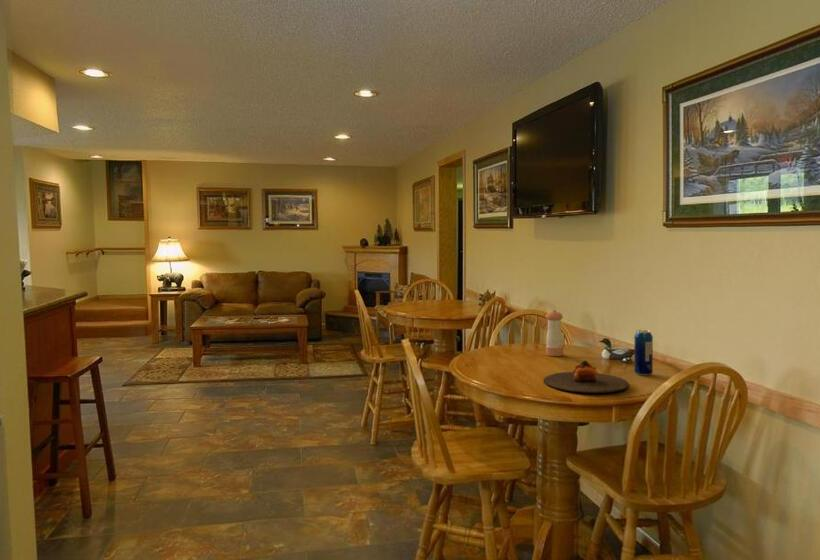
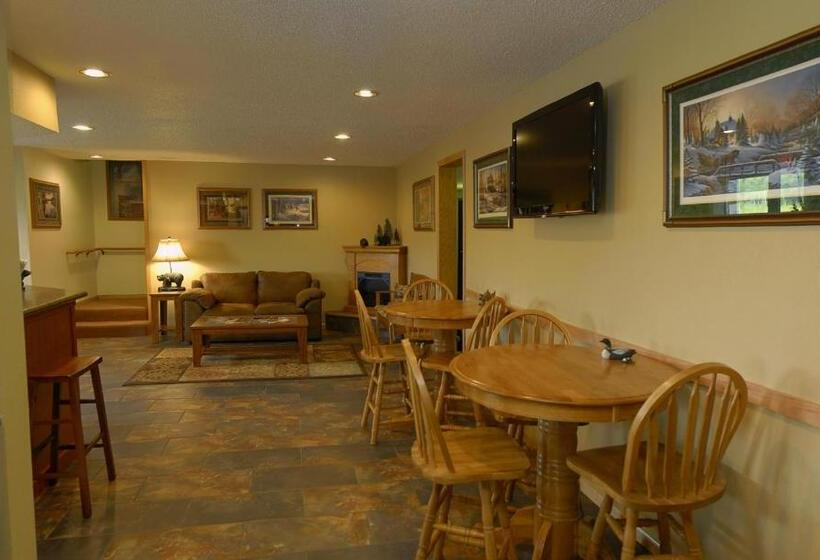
- beverage can (643, 352)
- plate (585, 372)
- pepper shaker (554, 332)
